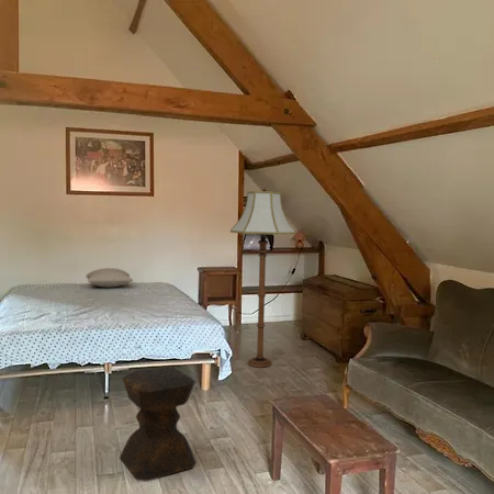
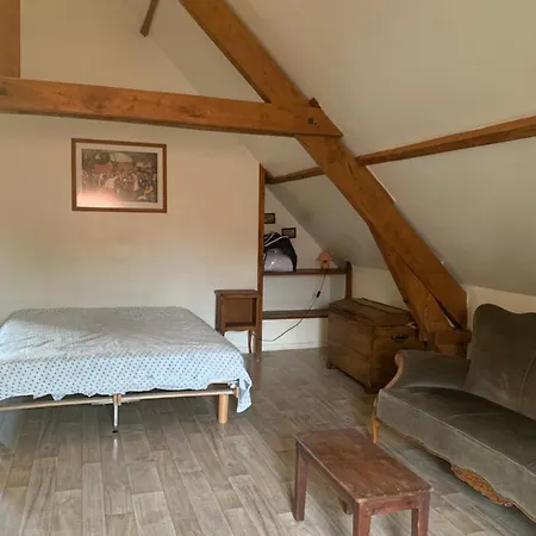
- stool (158, 417)
- floor lamp (261, 276)
- pillow (109, 278)
